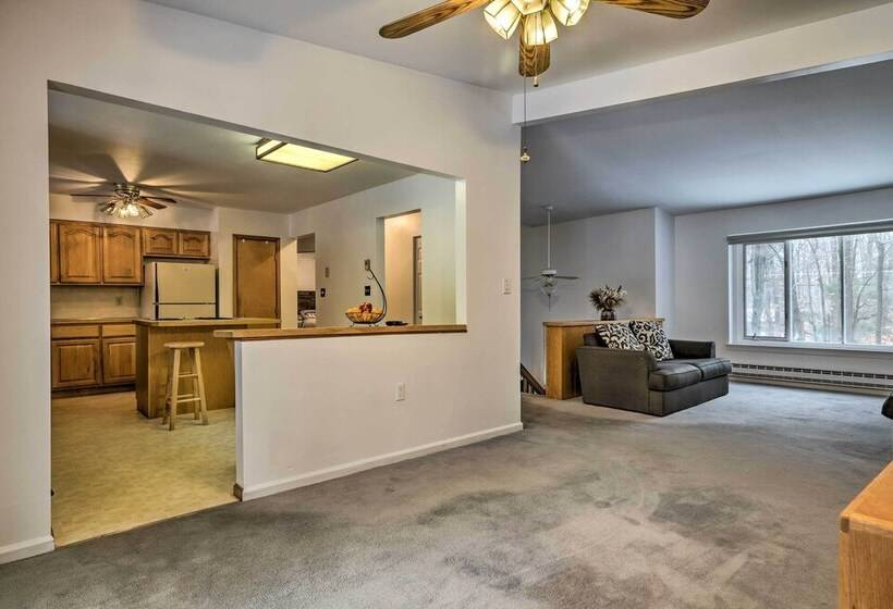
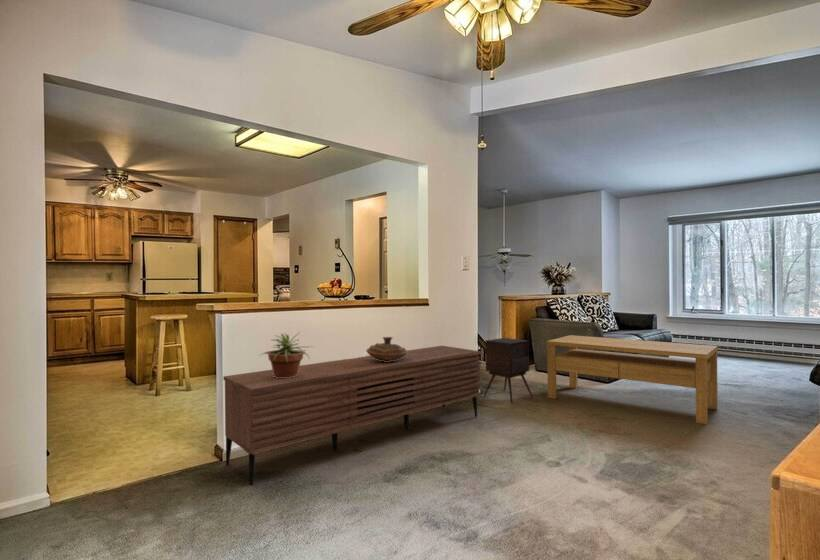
+ potted plant (285, 354)
+ sideboard (370, 399)
+ coffee table (628, 373)
+ decorative bowl (387, 348)
+ side table (508, 368)
